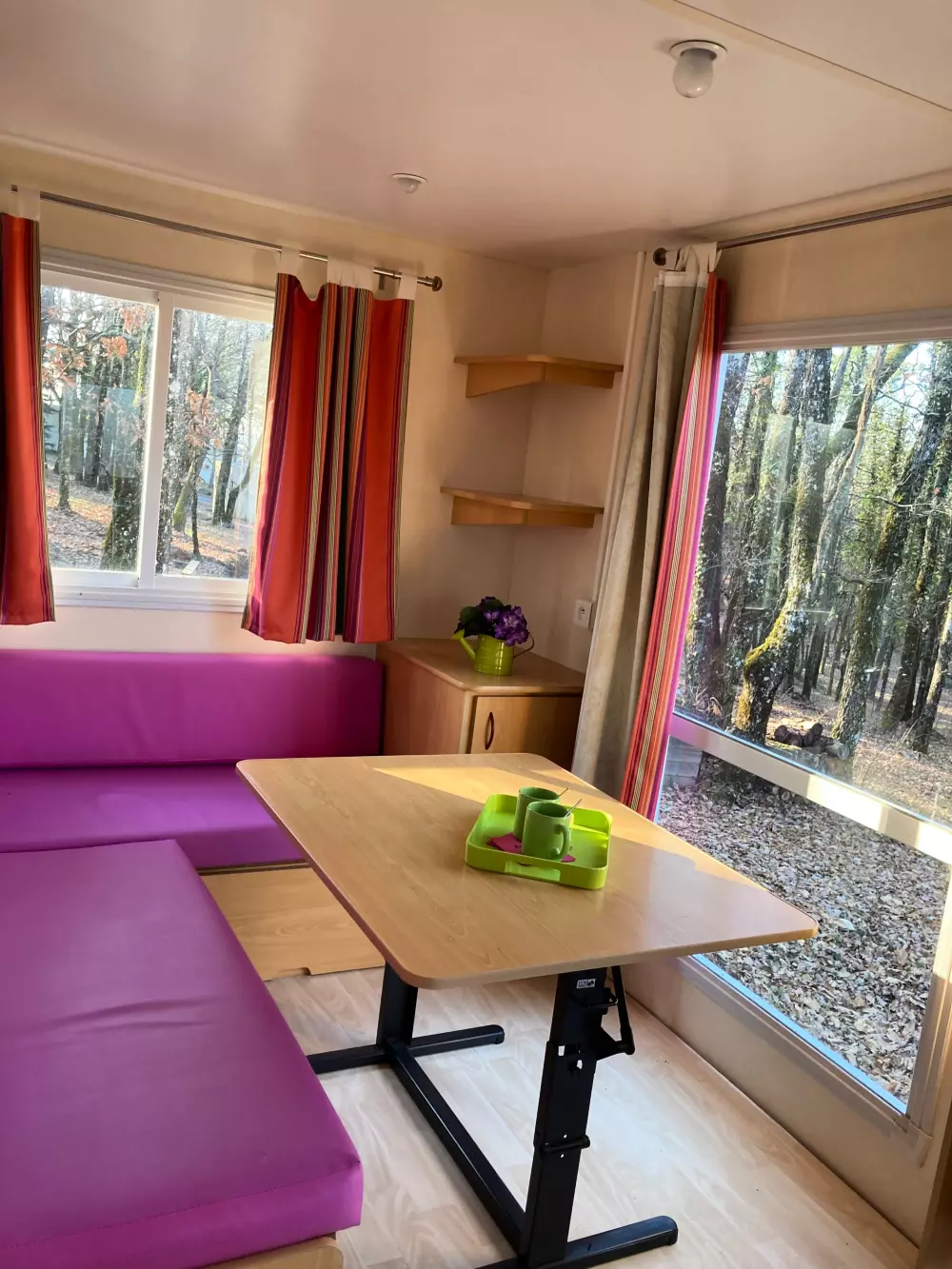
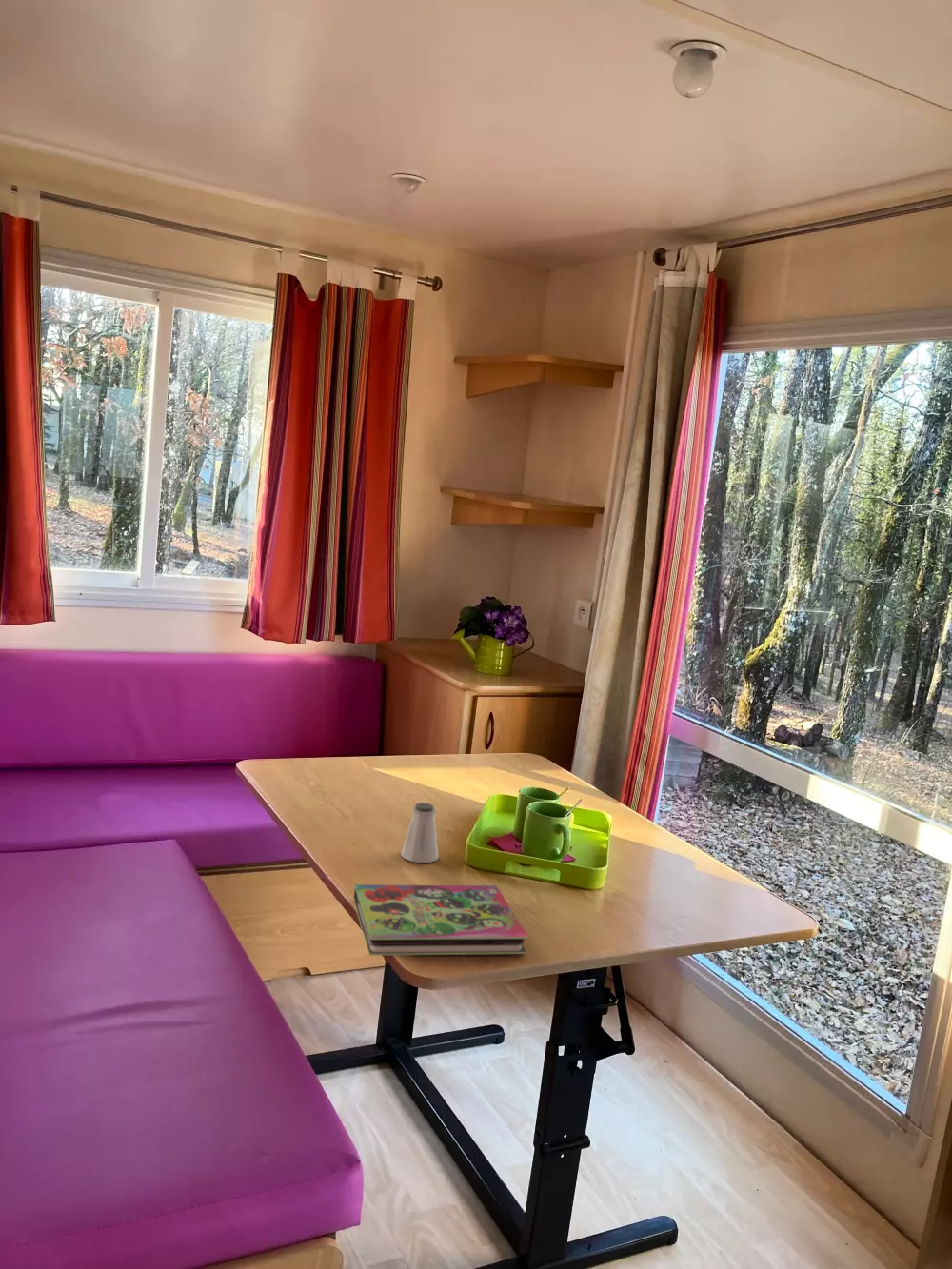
+ saltshaker (422, 830)
+ book (437, 917)
